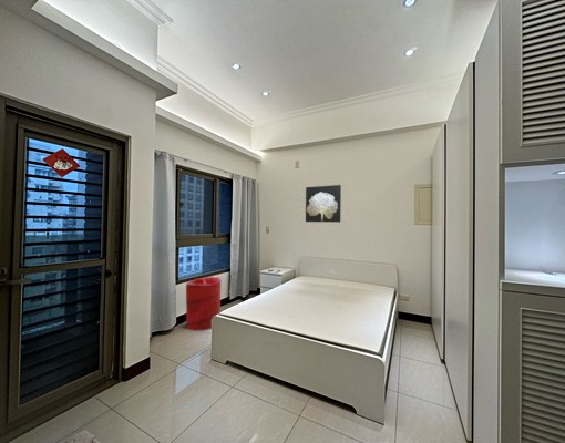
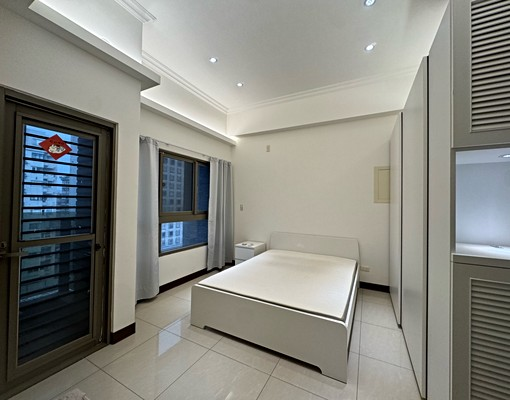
- laundry hamper (203, 300)
- wall art (322, 204)
